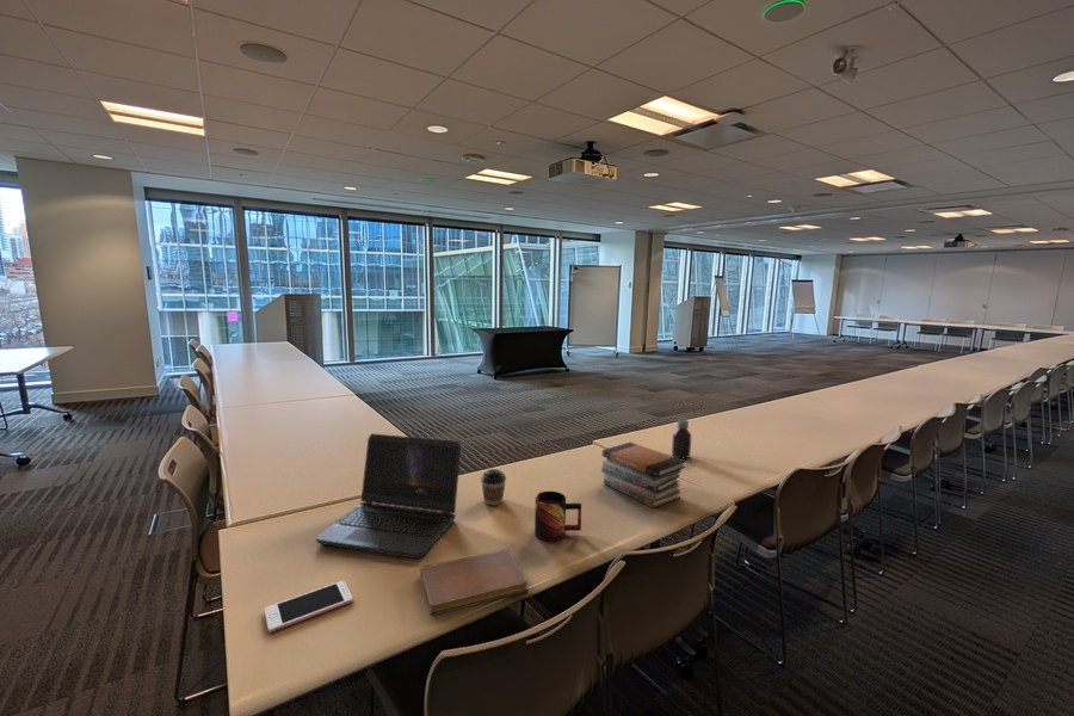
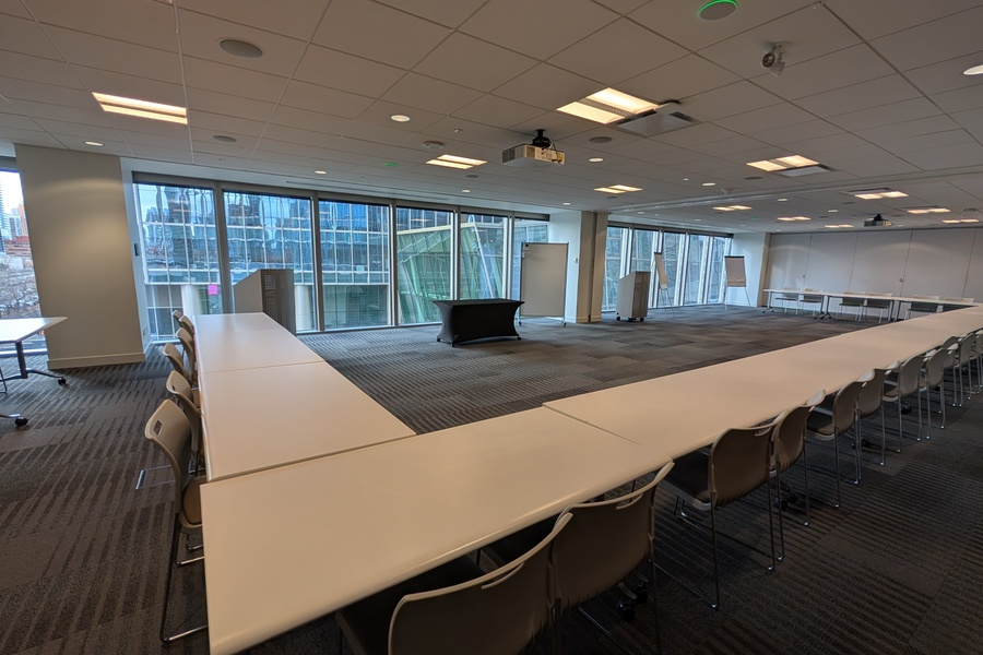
- notebook (473, 578)
- laptop computer (391, 490)
- book stack (641, 471)
- mug (555, 513)
- bottle (681, 438)
- cell phone (309, 604)
- coffee cup (493, 484)
